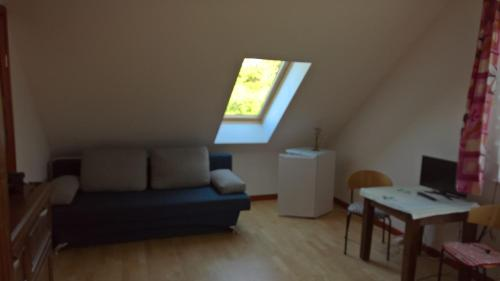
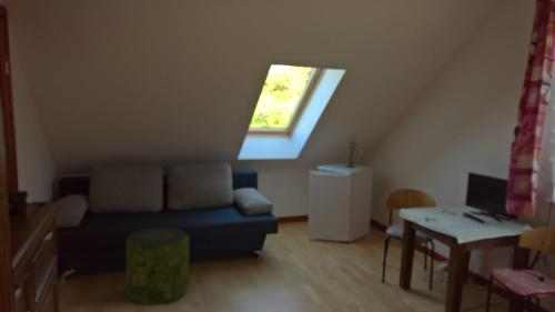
+ pouf (158, 263)
